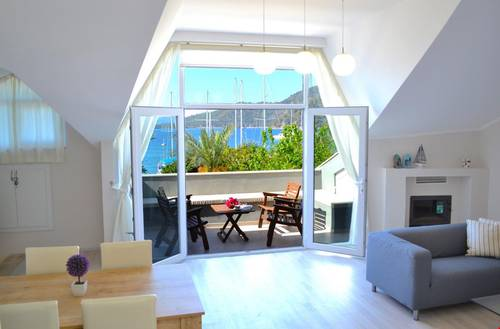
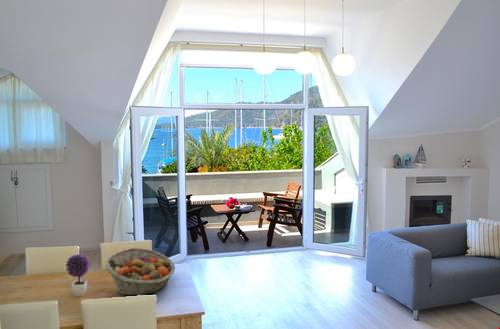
+ fruit basket (141, 270)
